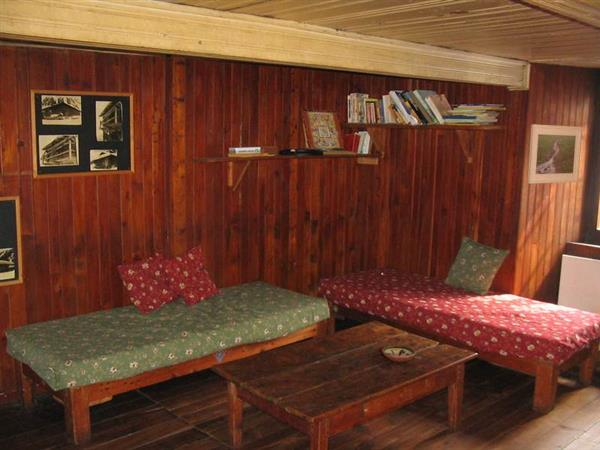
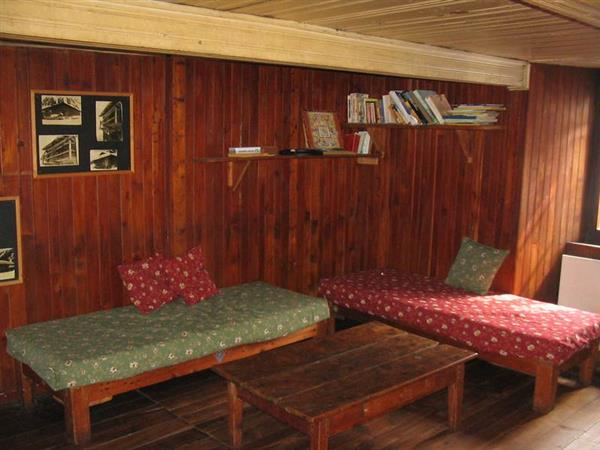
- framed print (555, 154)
- decorative bowl (398, 354)
